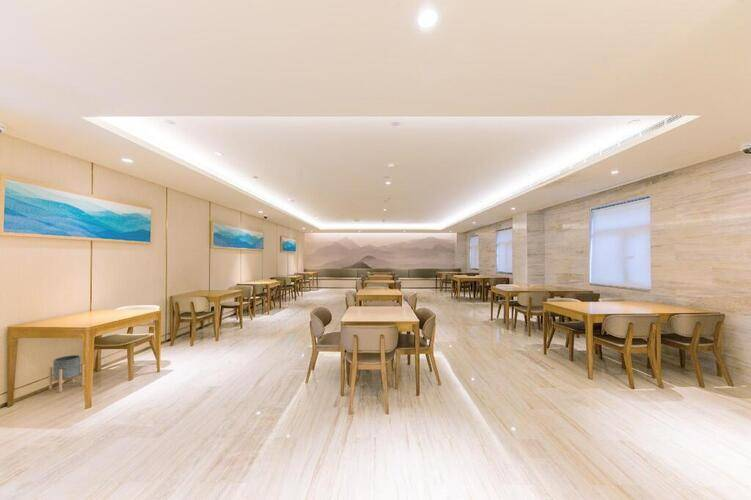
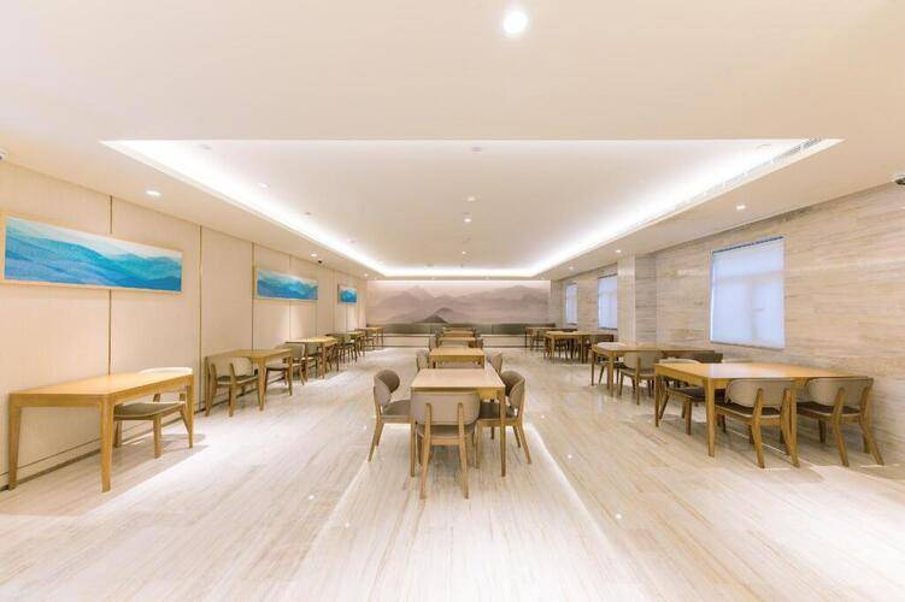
- planter (67, 372)
